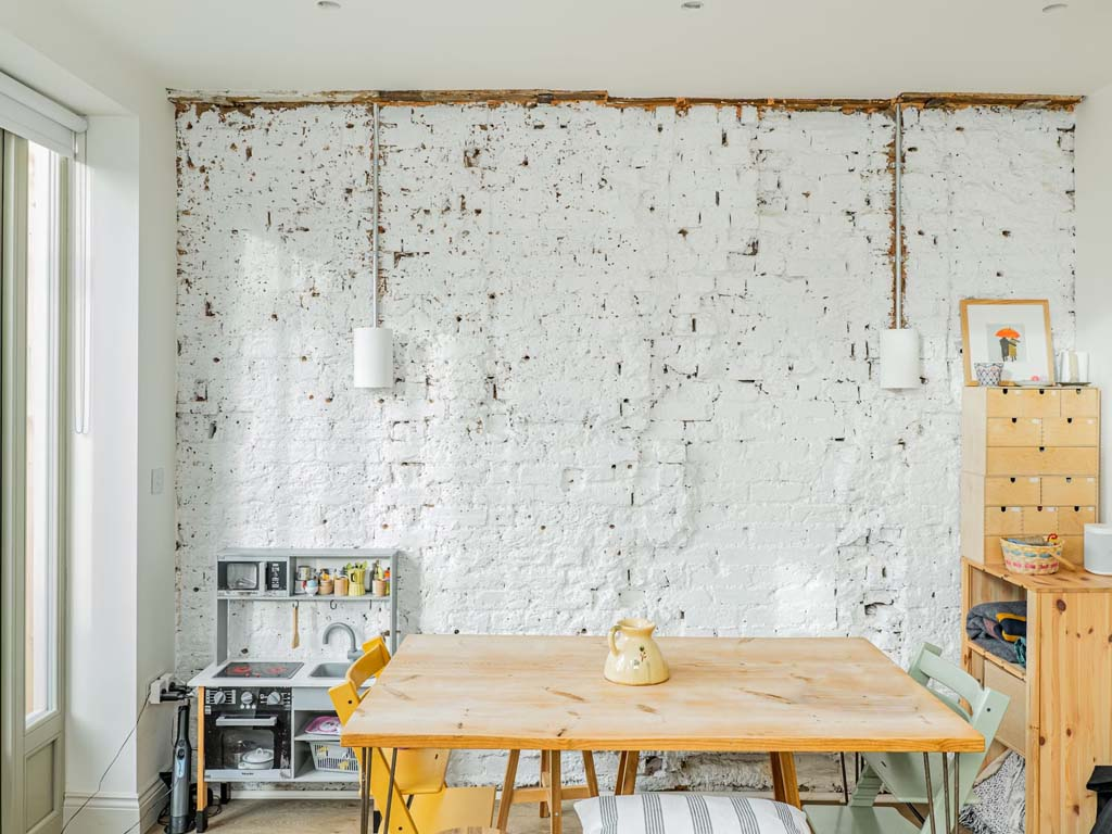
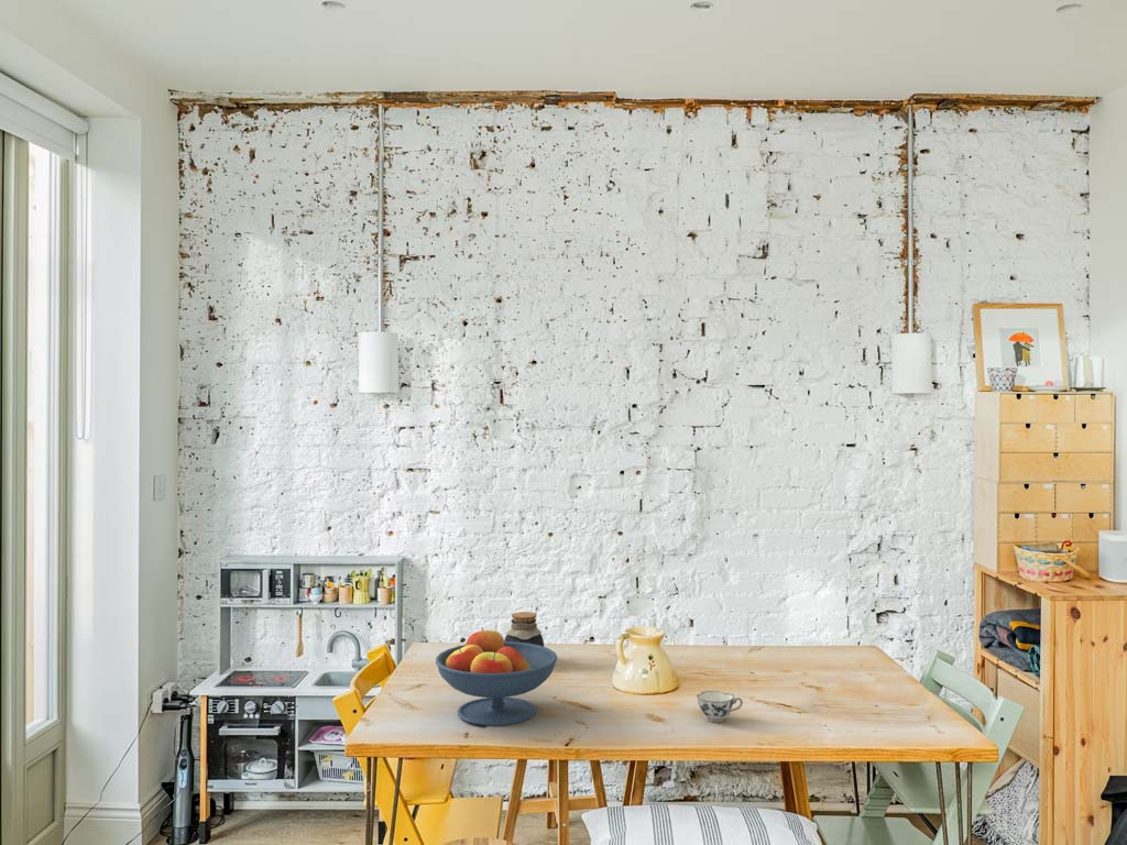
+ fruit bowl (496, 674)
+ chinaware (718, 706)
+ jar (524, 637)
